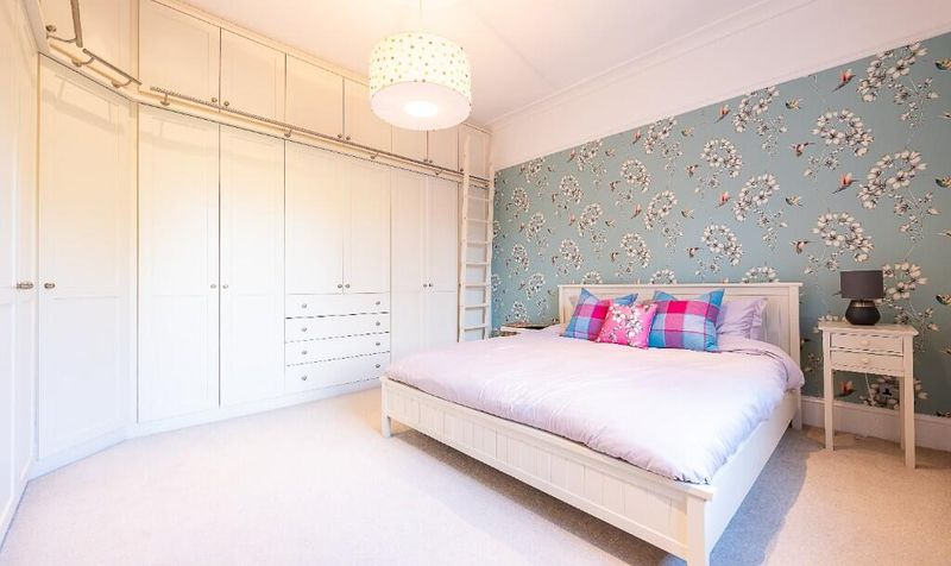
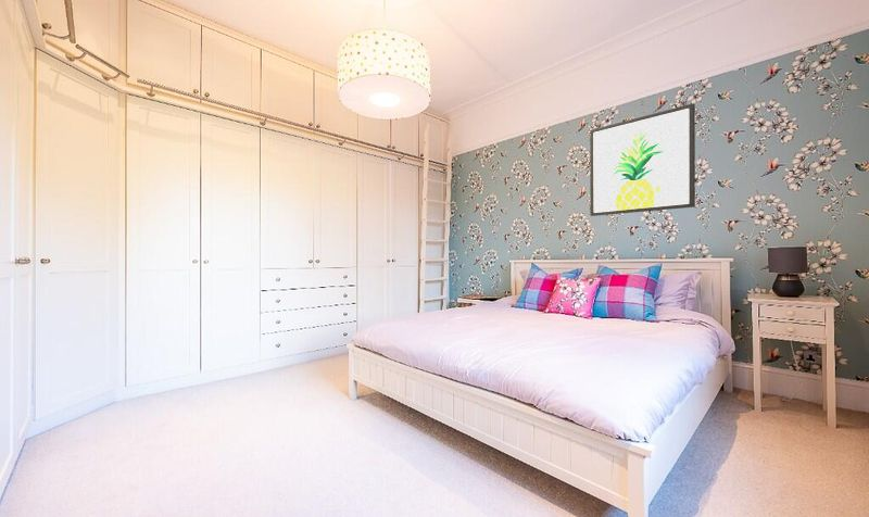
+ wall art (638, 165)
